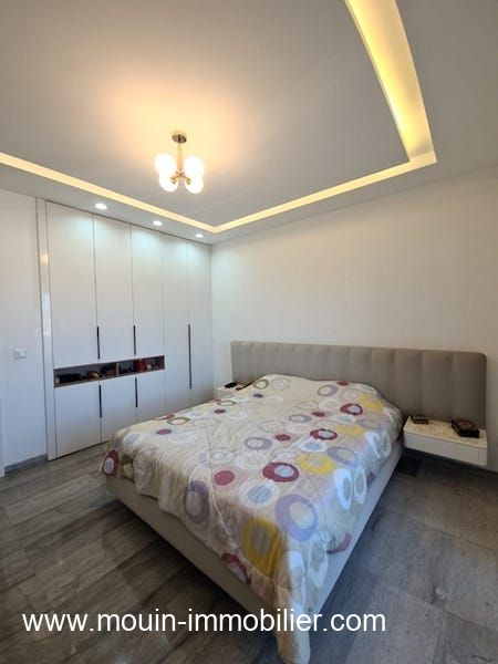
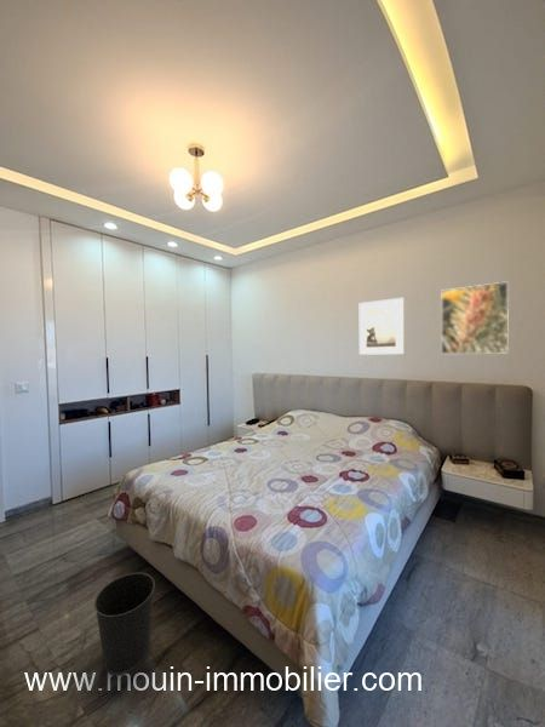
+ wastebasket (126, 622)
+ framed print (472, 320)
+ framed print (380, 327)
